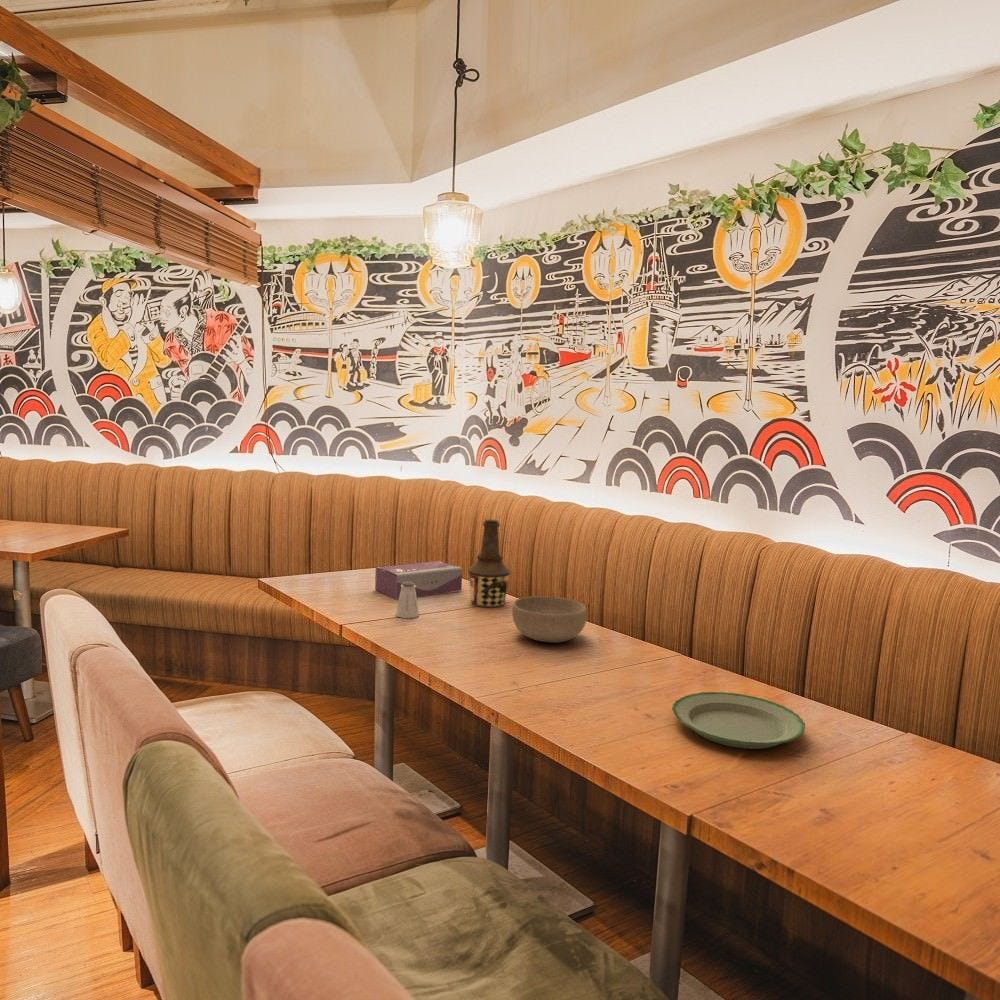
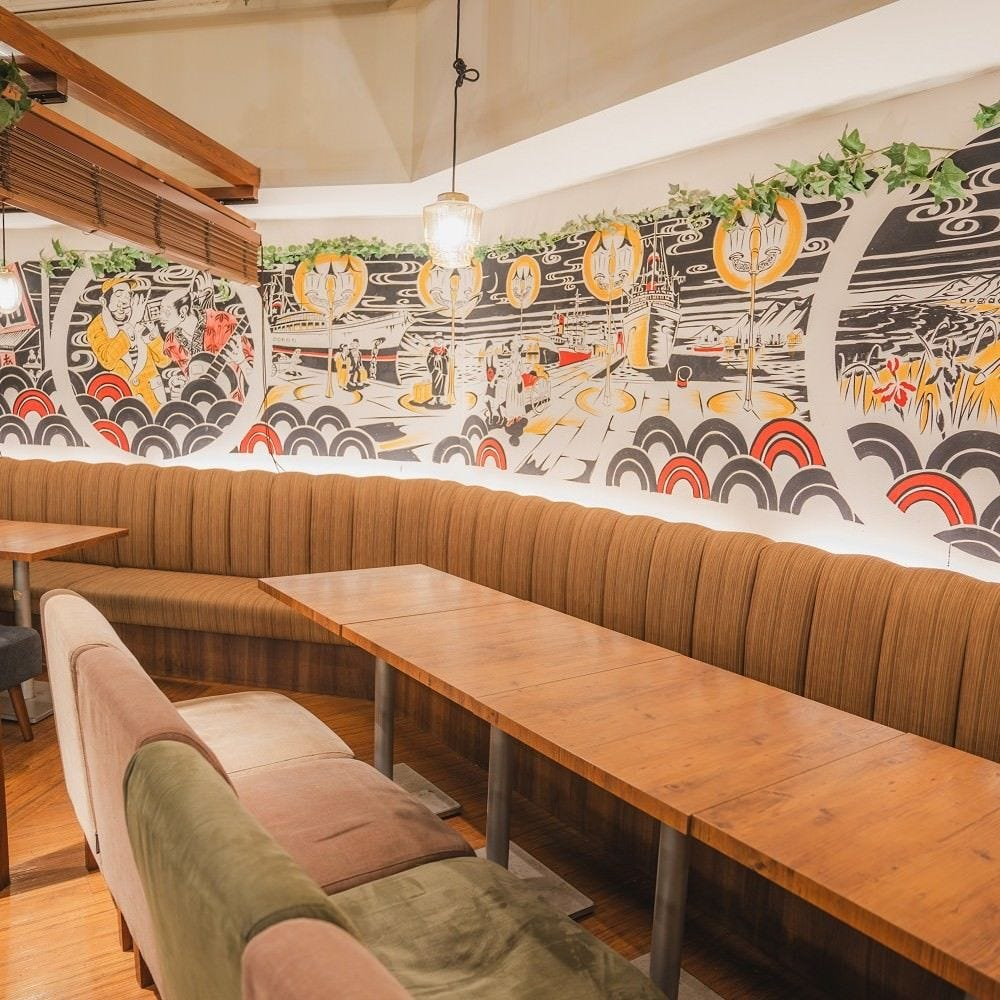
- bottle (490, 561)
- bowl (548, 621)
- tissue box (418, 578)
- saltshaker (407, 599)
- plate (737, 722)
